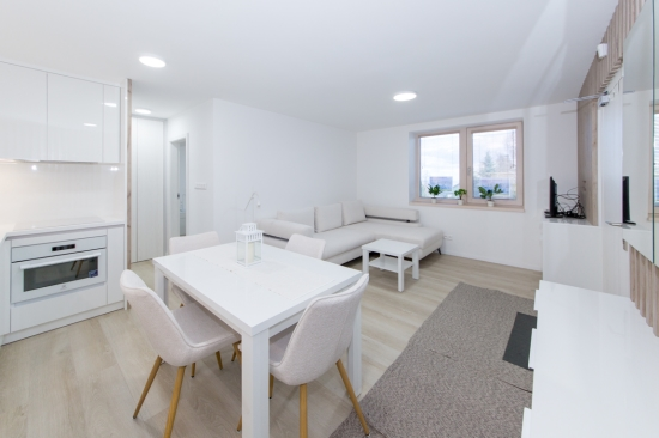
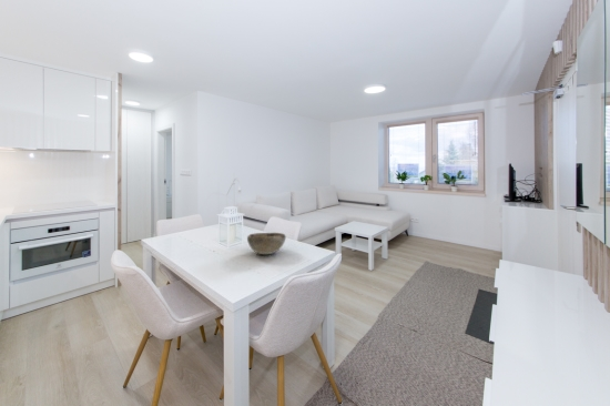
+ decorative bowl (266, 243)
